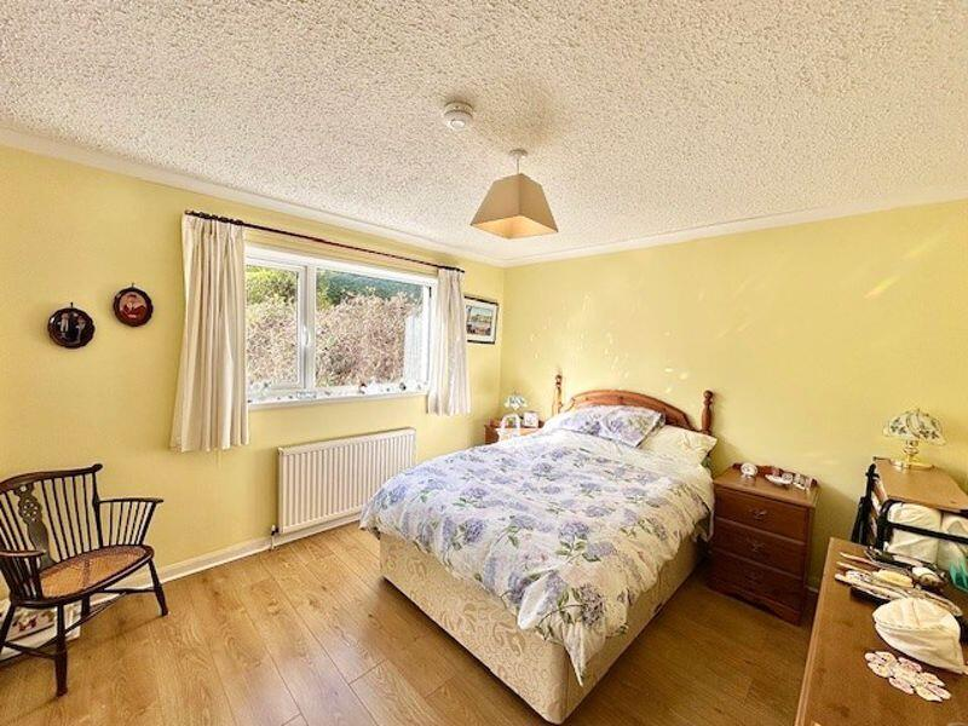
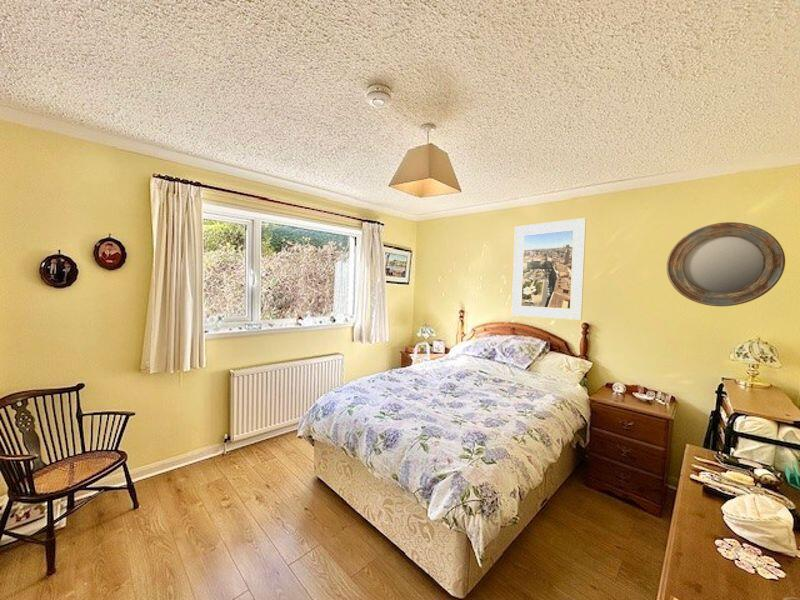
+ home mirror (720, 264)
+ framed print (546, 270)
